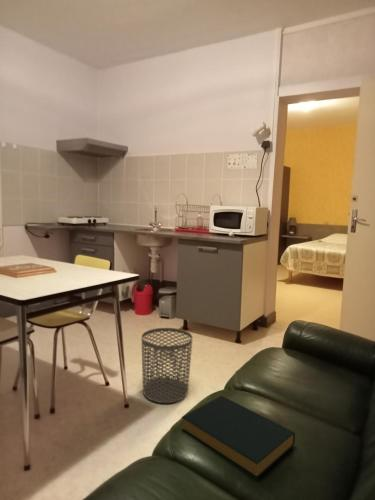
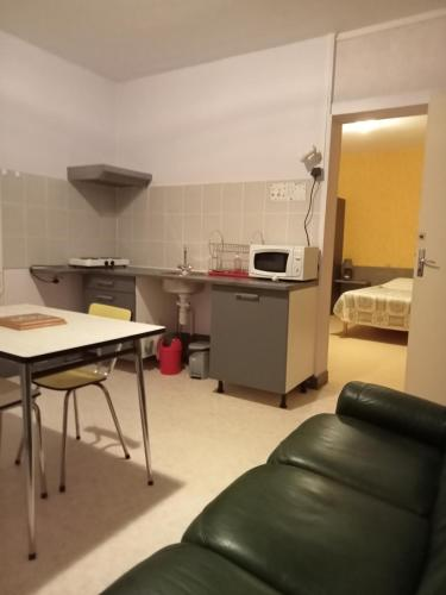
- hardback book (236, 430)
- waste bin (166, 364)
